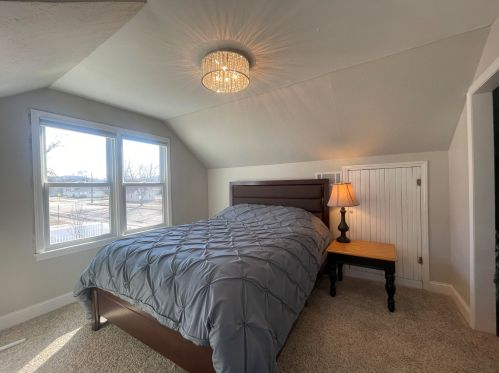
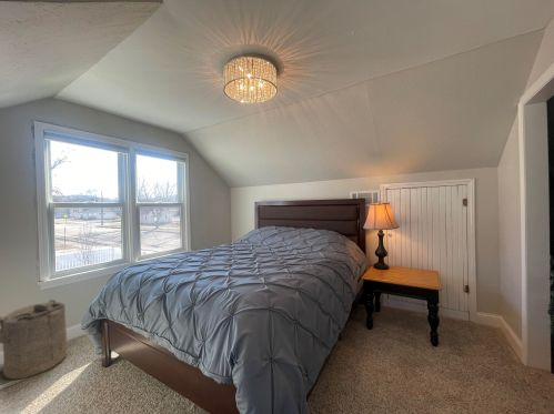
+ laundry hamper (32, 335)
